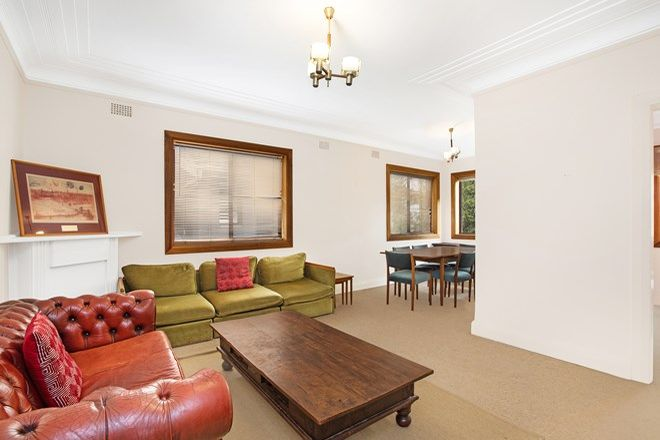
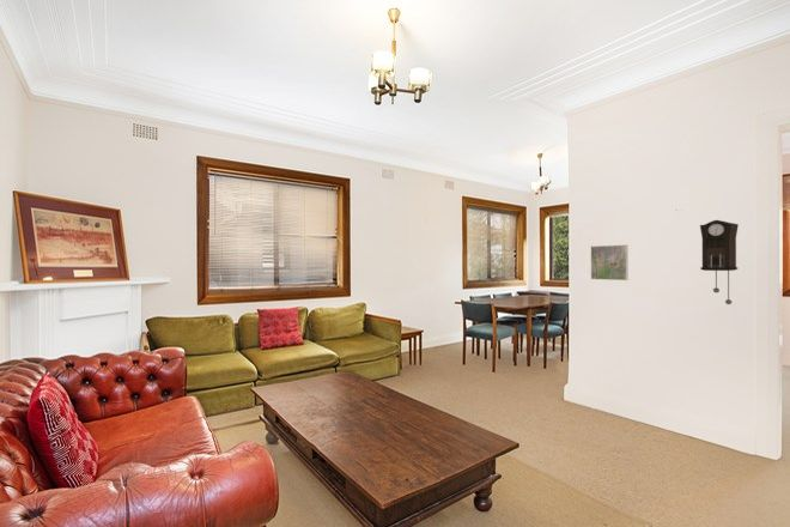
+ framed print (608, 262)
+ pendulum clock (718, 262)
